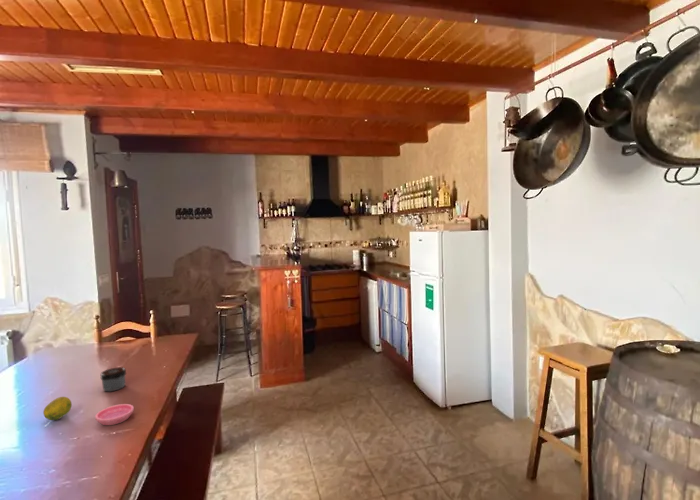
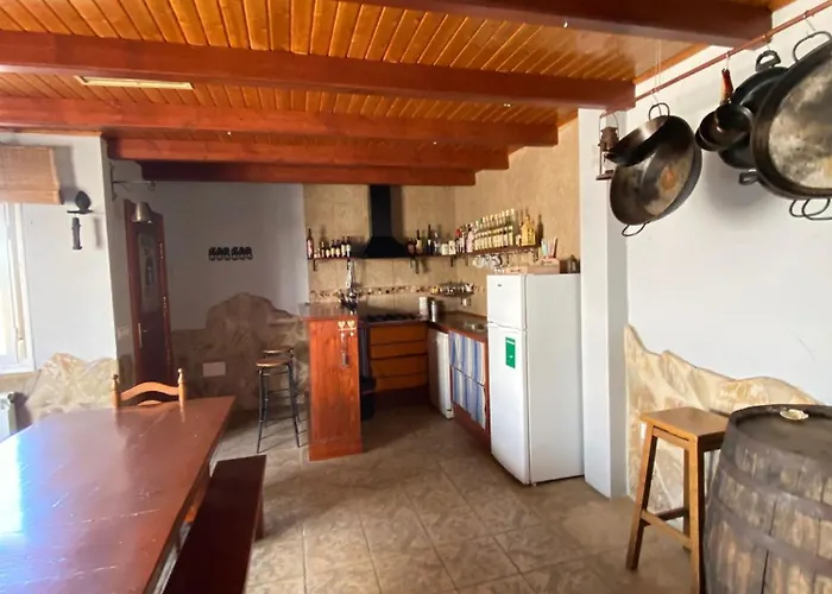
- jar (113, 379)
- fruit (57, 408)
- saucer (115, 415)
